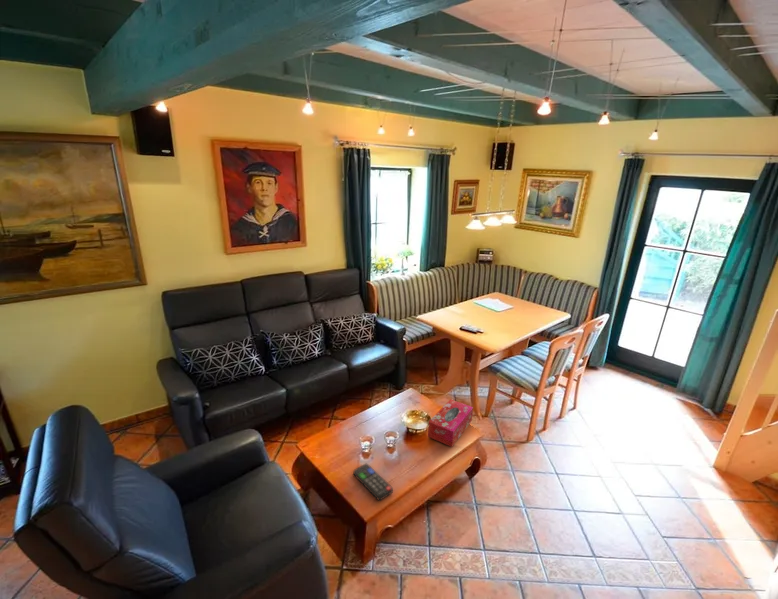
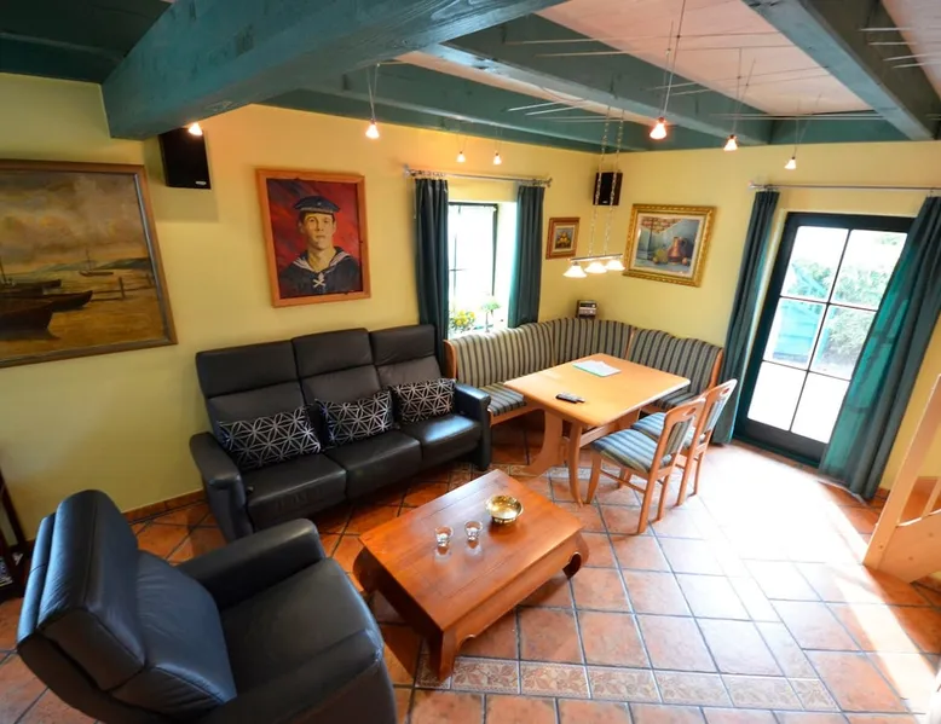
- tissue box (451, 421)
- remote control (372, 480)
